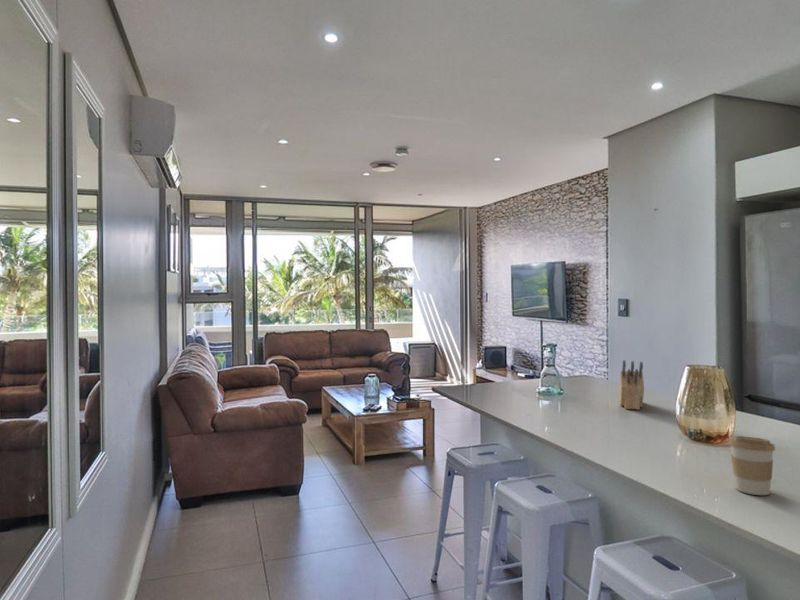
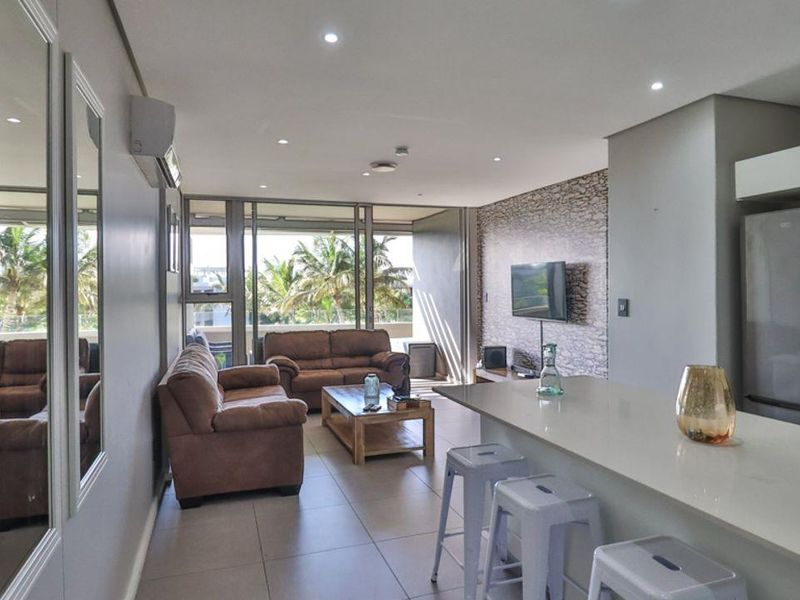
- coffee cup (751, 463)
- knife block (631, 382)
